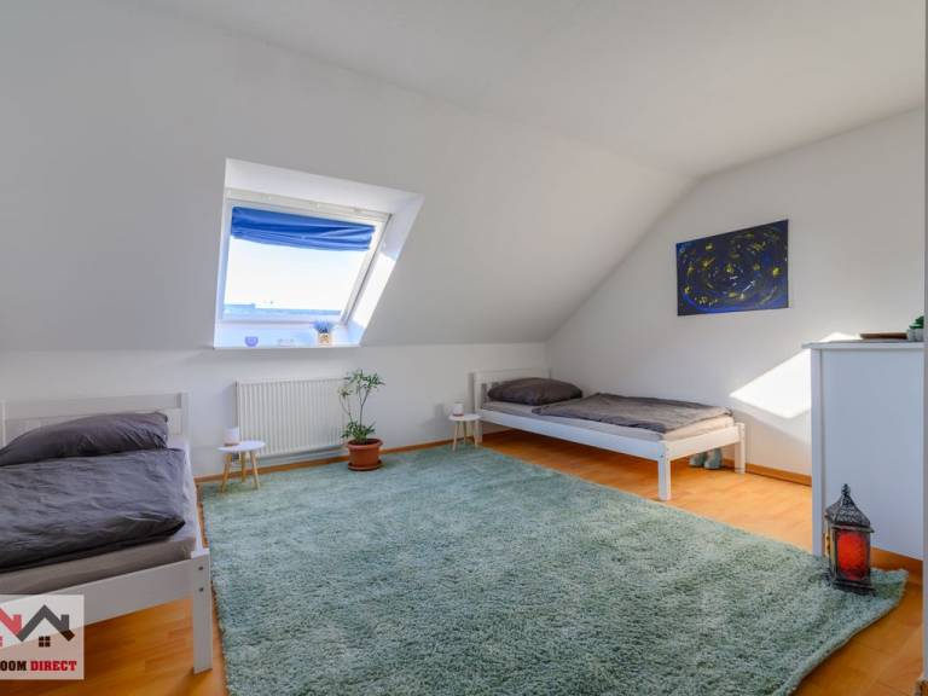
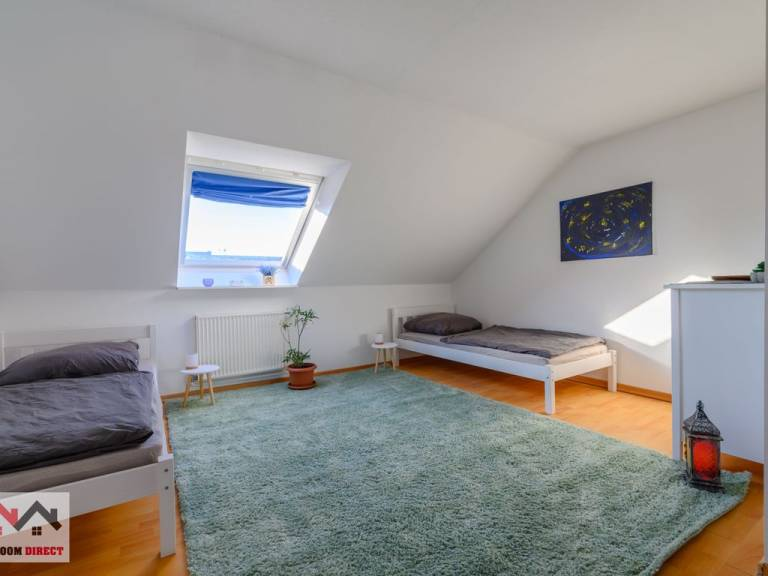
- boots (706, 453)
